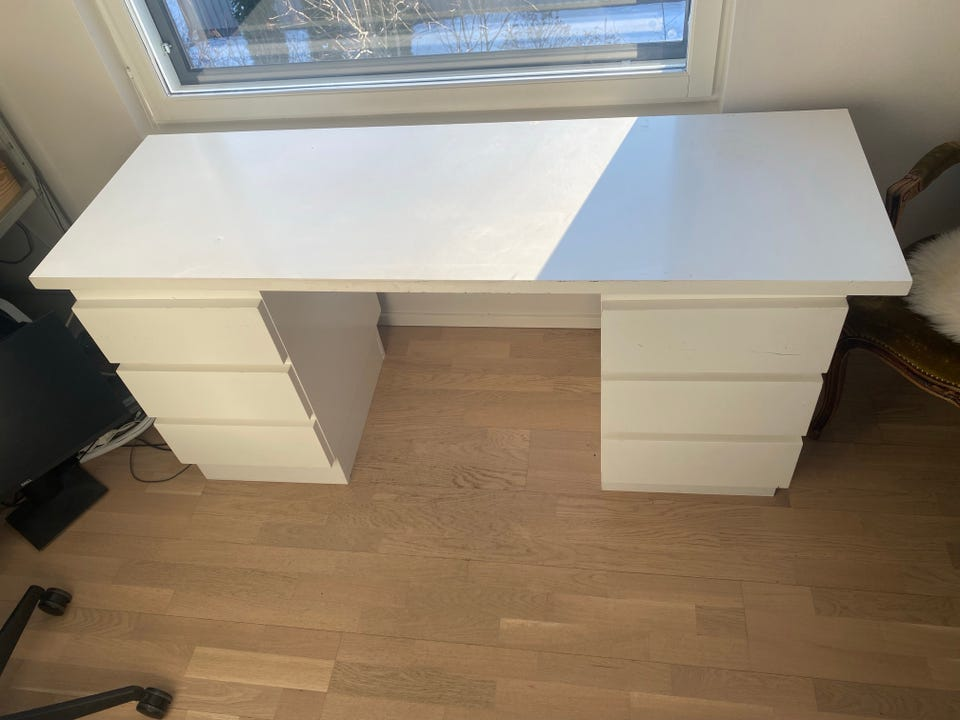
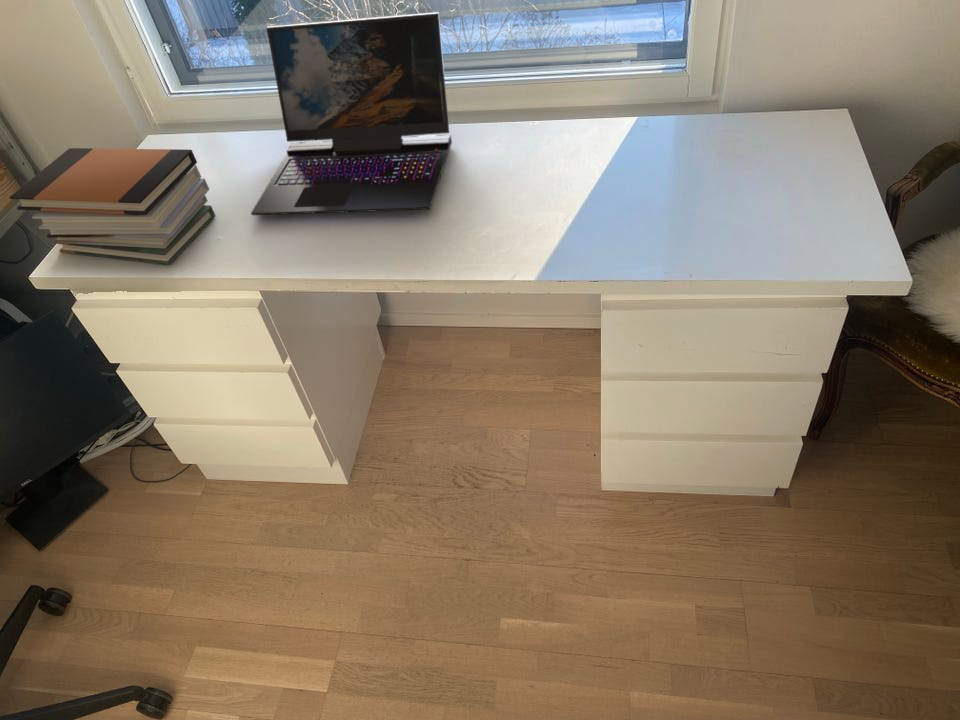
+ book stack (122, 204)
+ laptop (345, 116)
